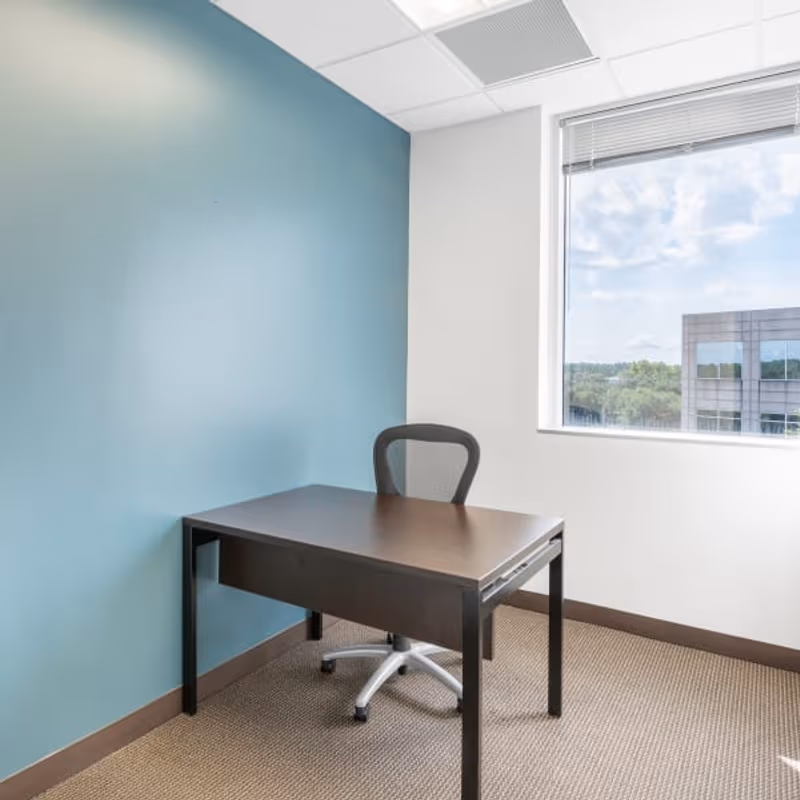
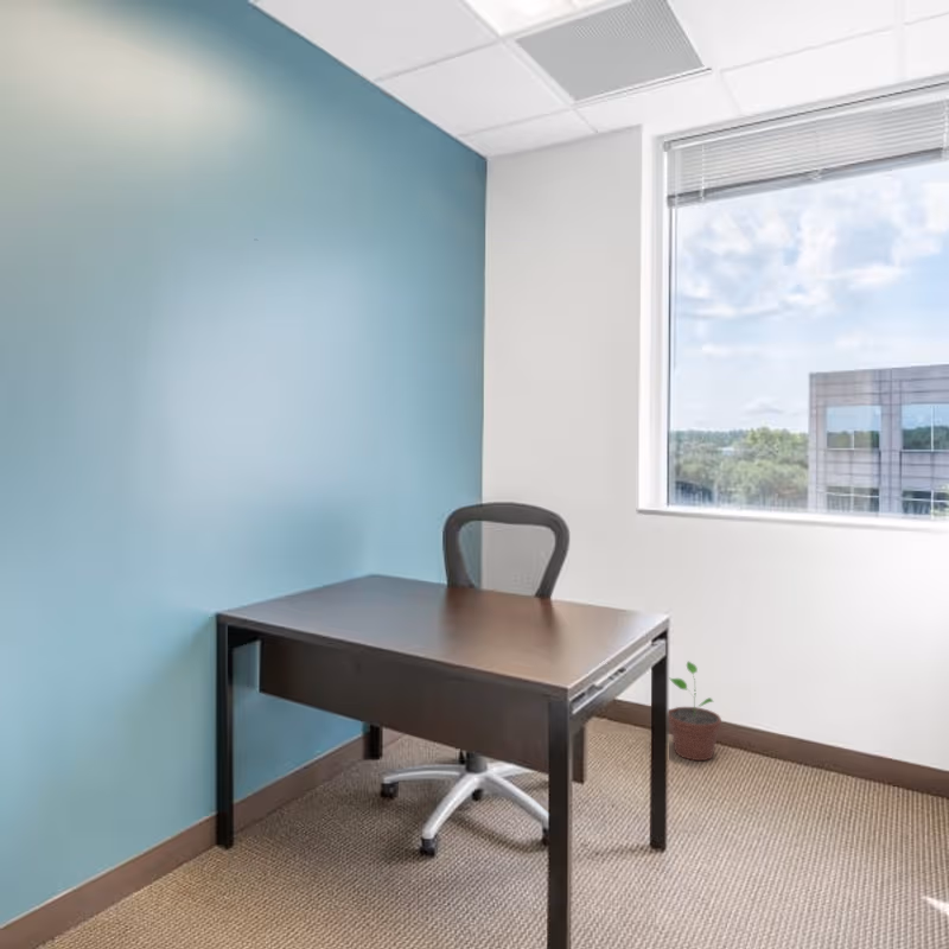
+ potted plant (694, 709)
